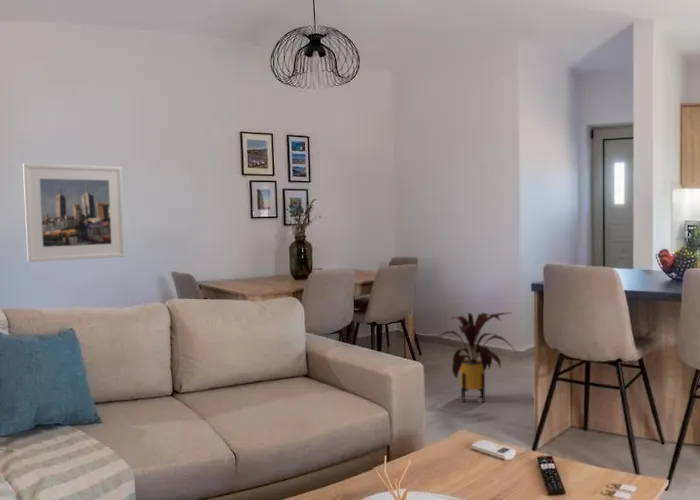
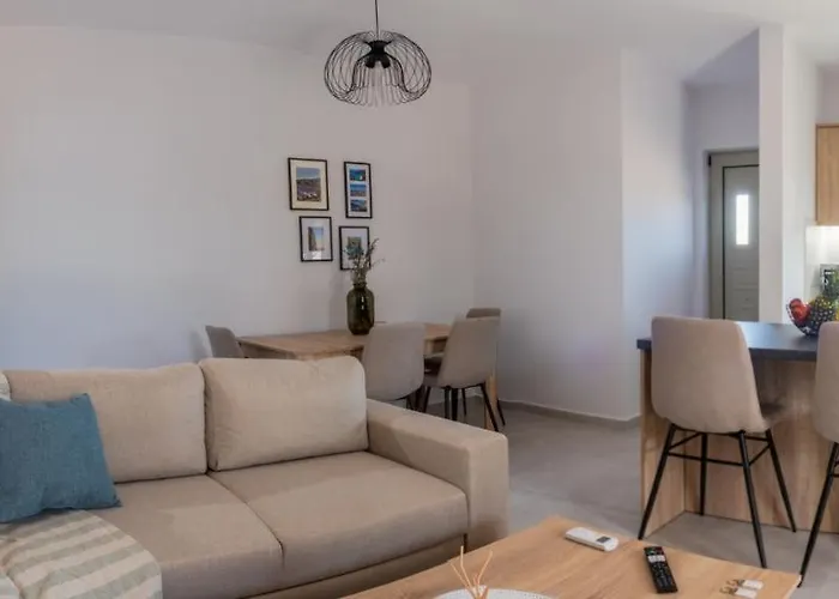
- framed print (76, 212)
- house plant (474, 353)
